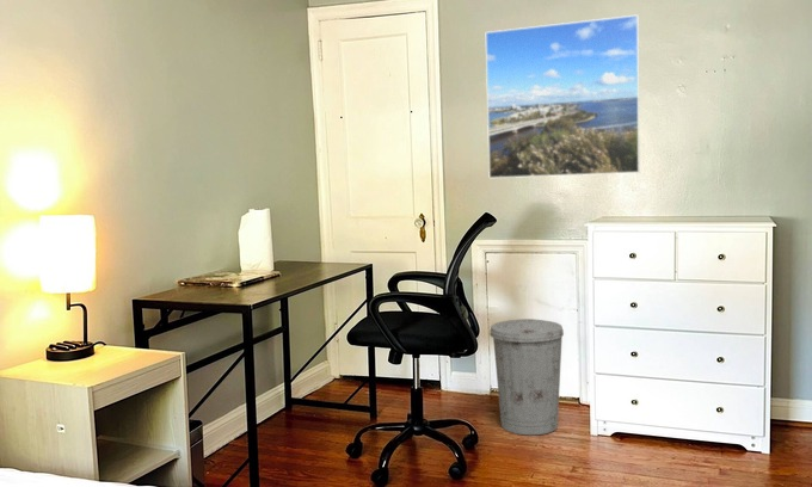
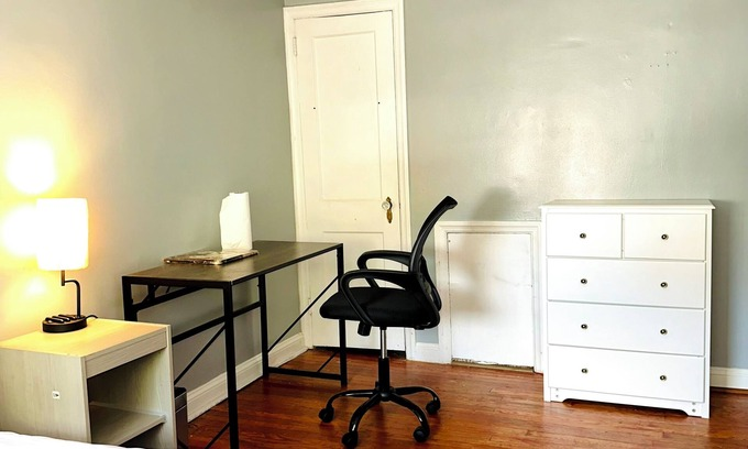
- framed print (560, 100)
- trash can (527, 374)
